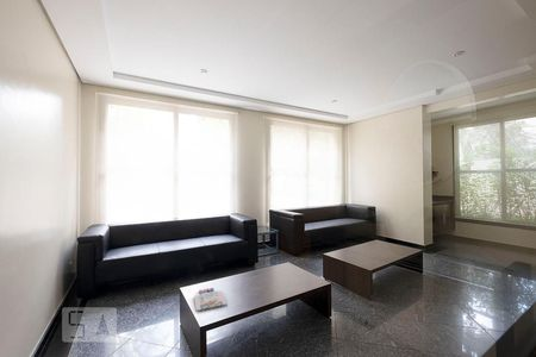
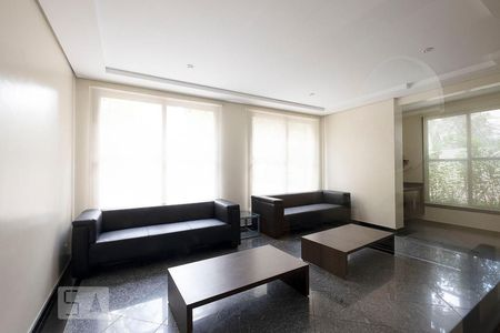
- magazine (208, 298)
